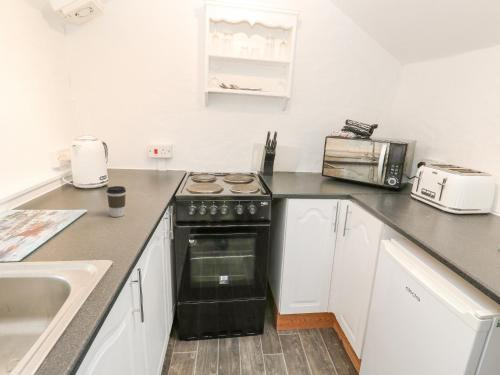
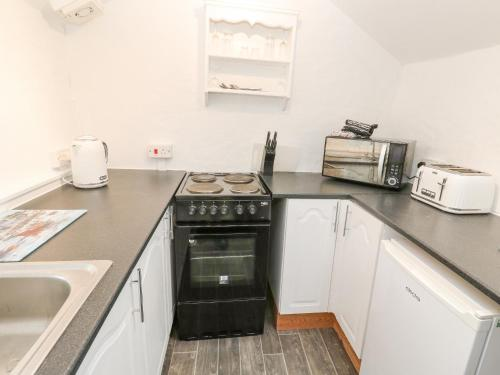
- coffee cup (116, 201)
